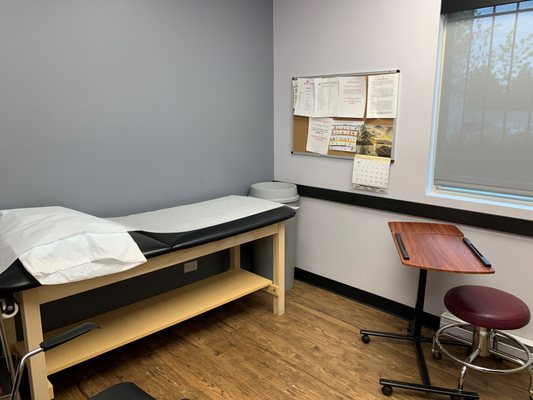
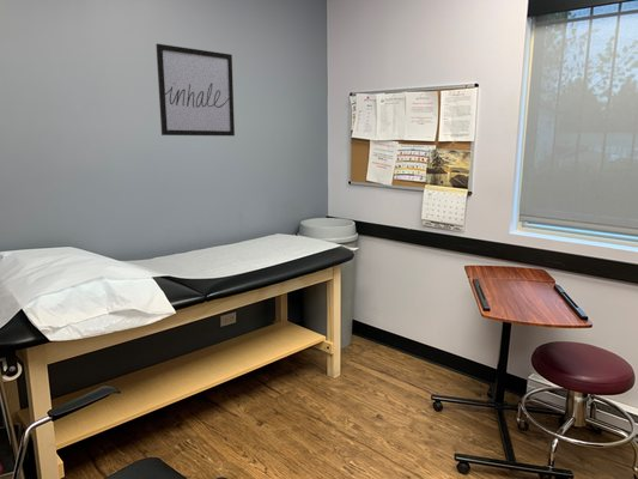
+ wall art (198, 92)
